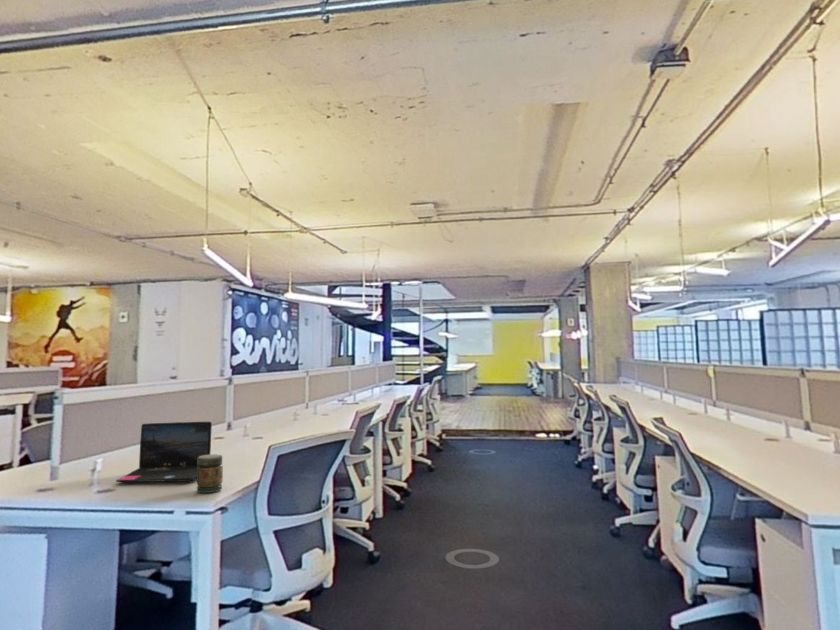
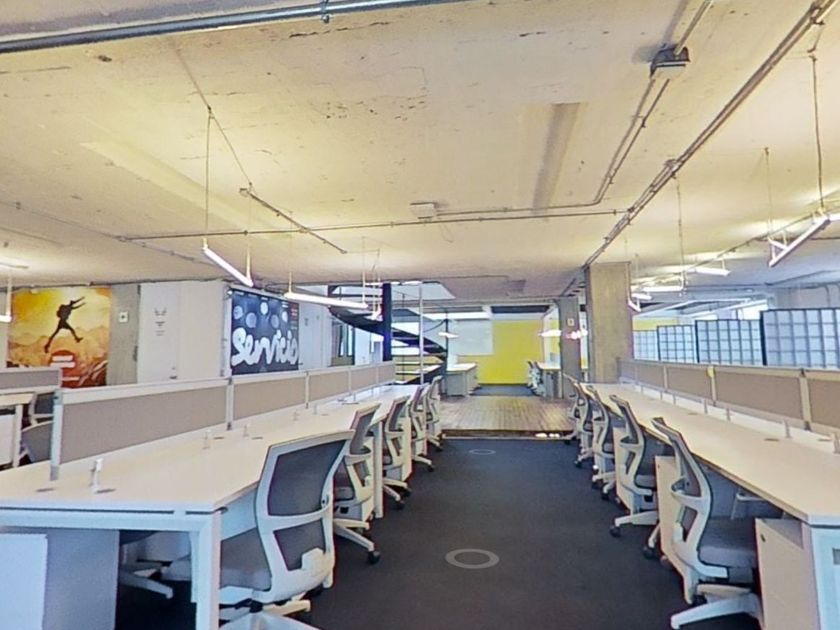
- jar (209, 473)
- laptop (166, 451)
